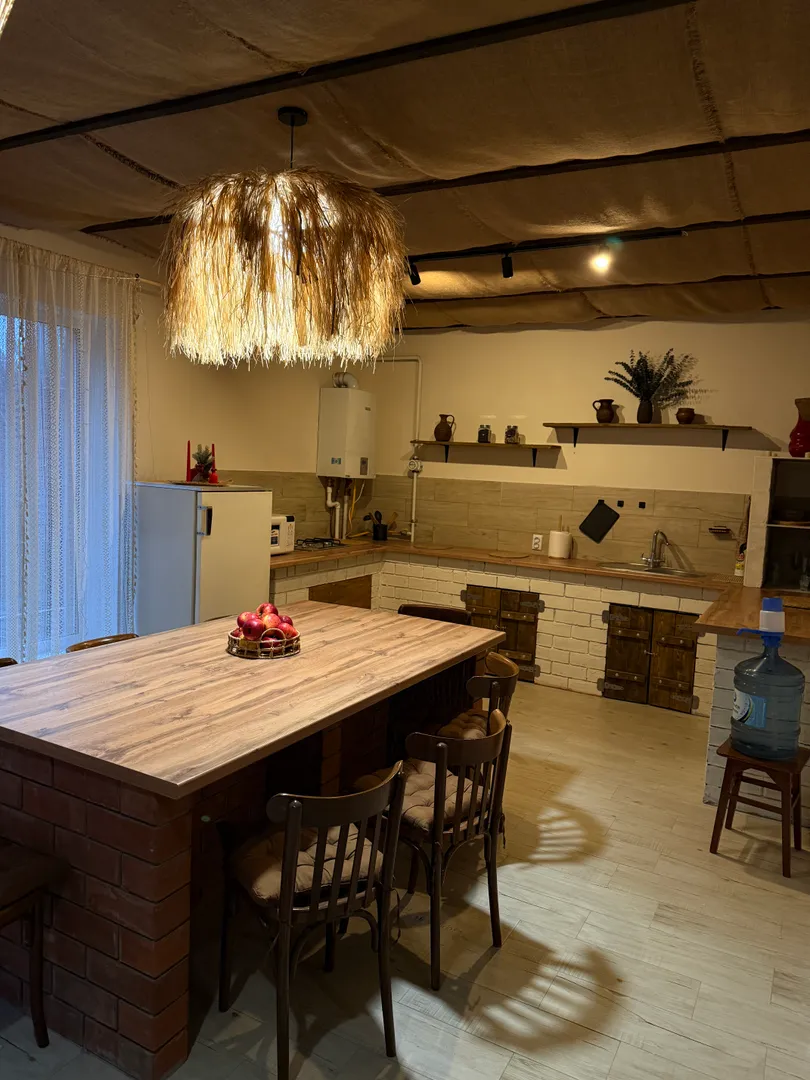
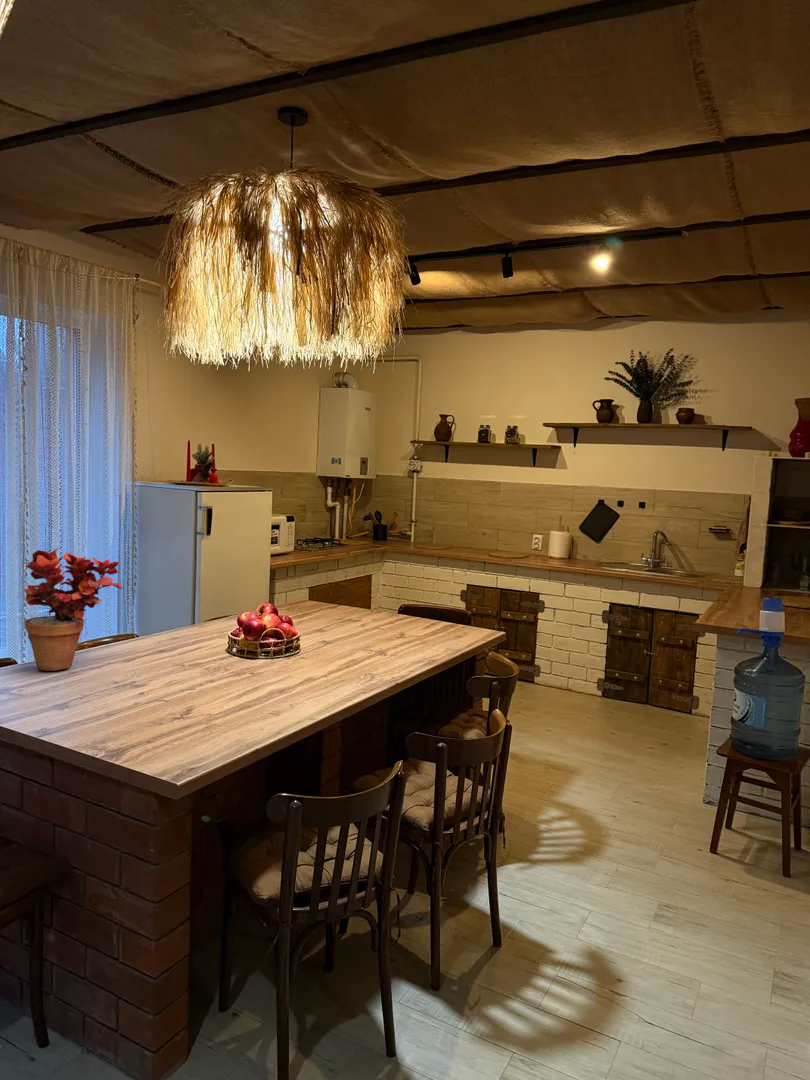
+ potted plant (65, 608)
